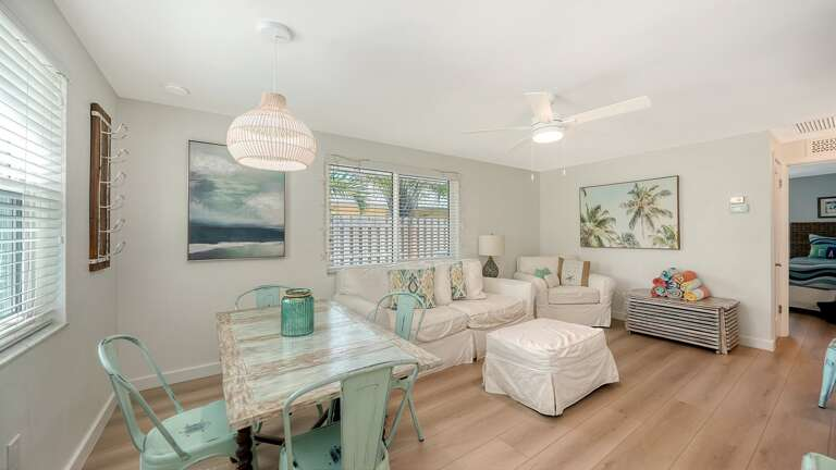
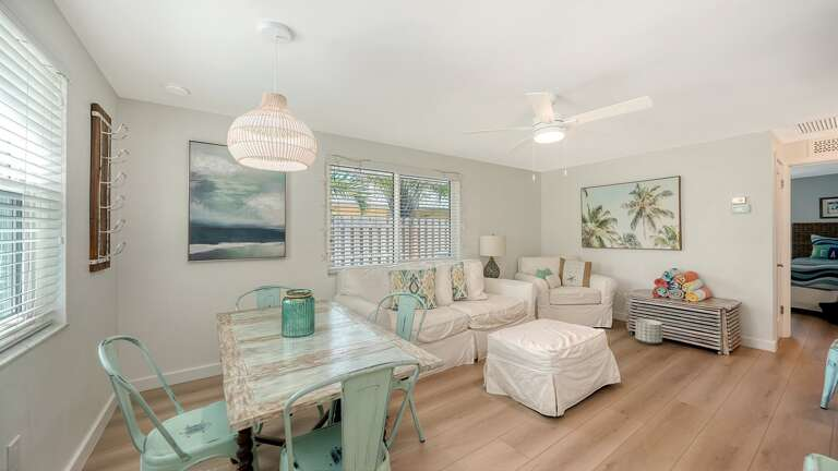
+ planter (648, 331)
